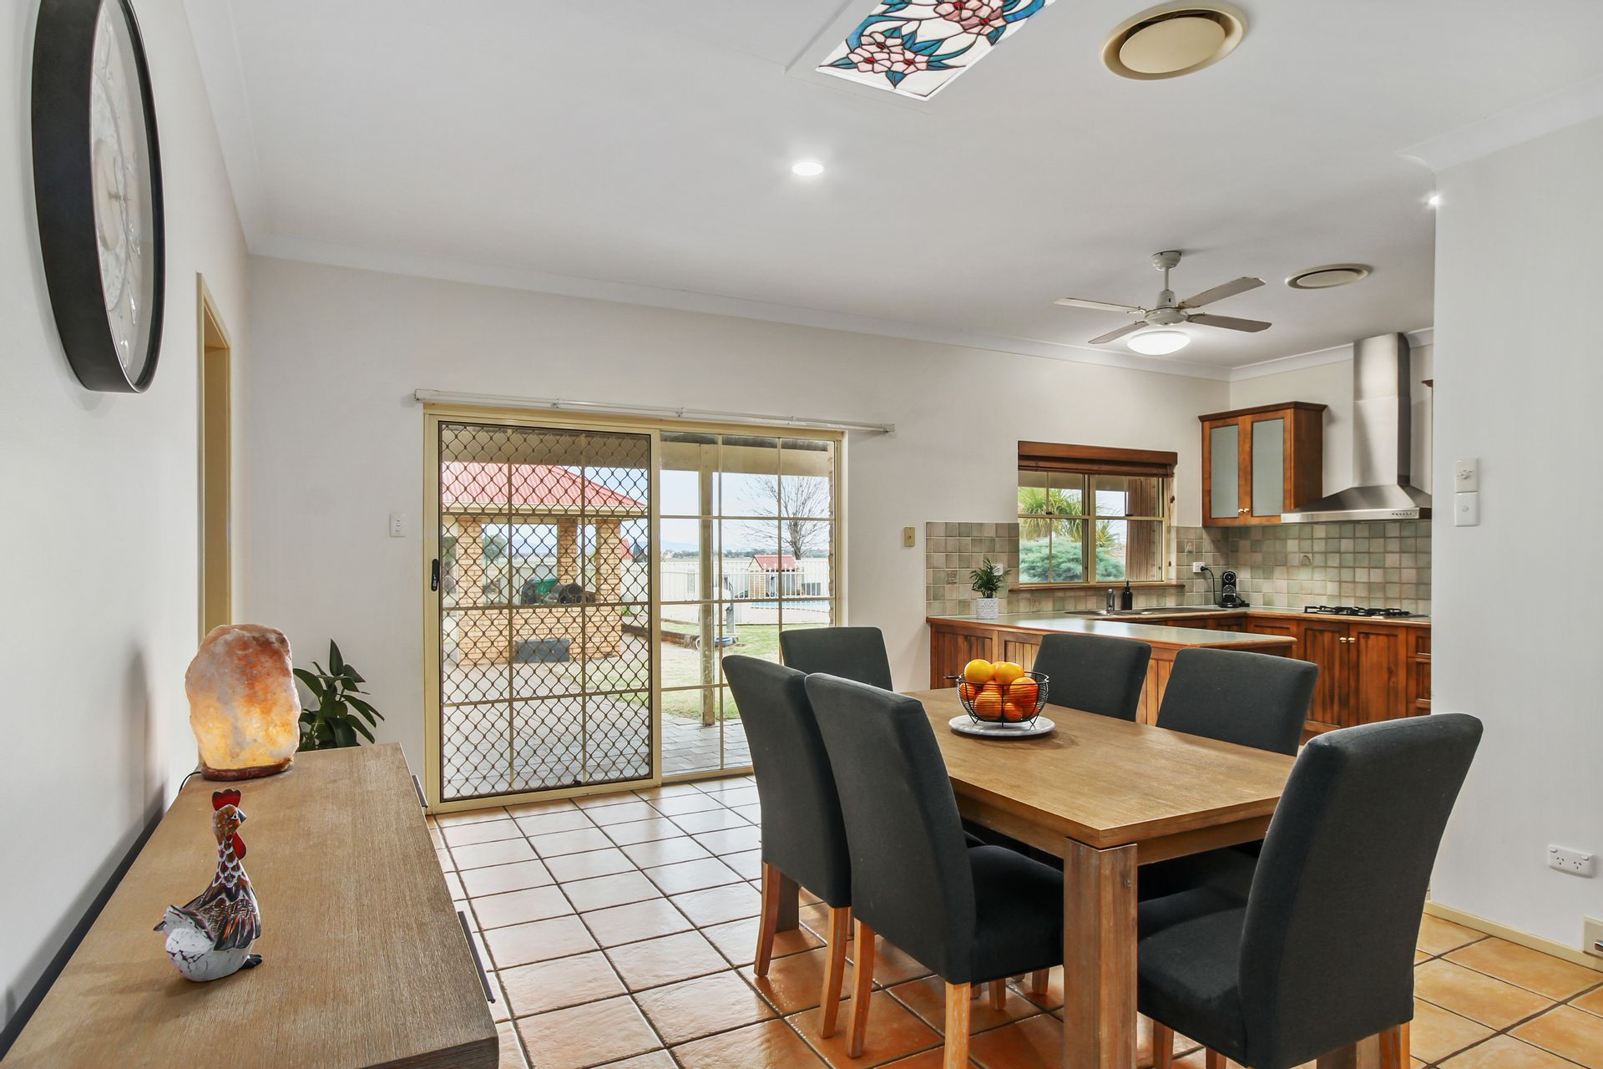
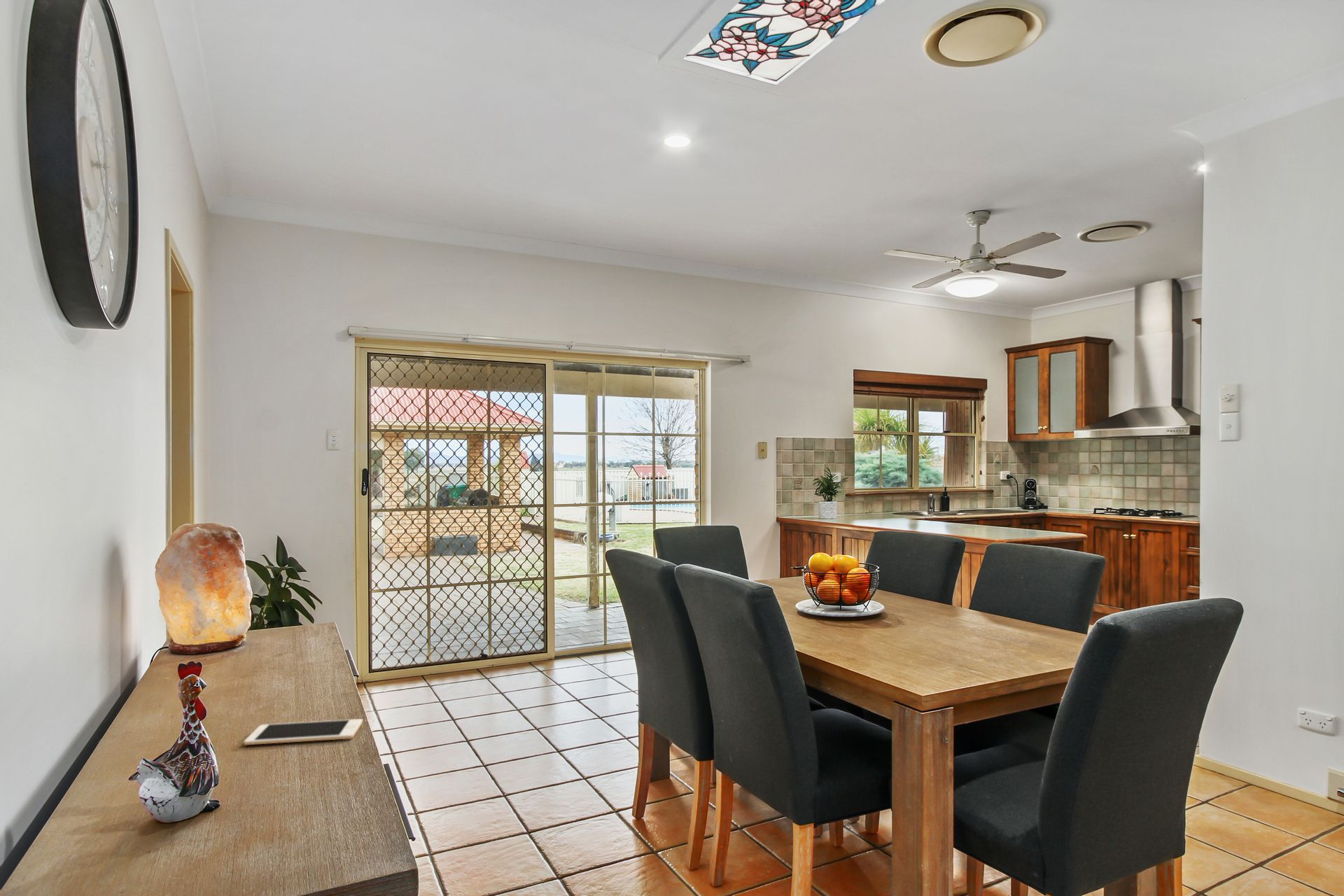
+ cell phone (305, 732)
